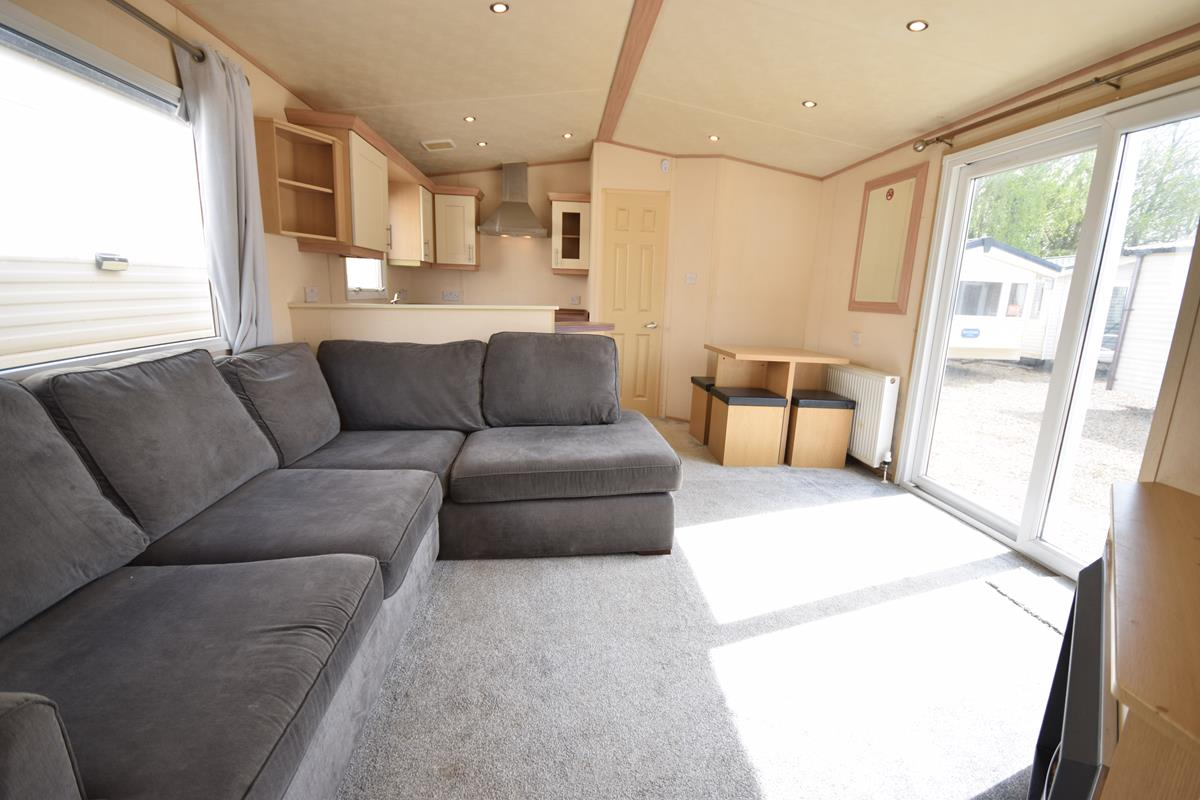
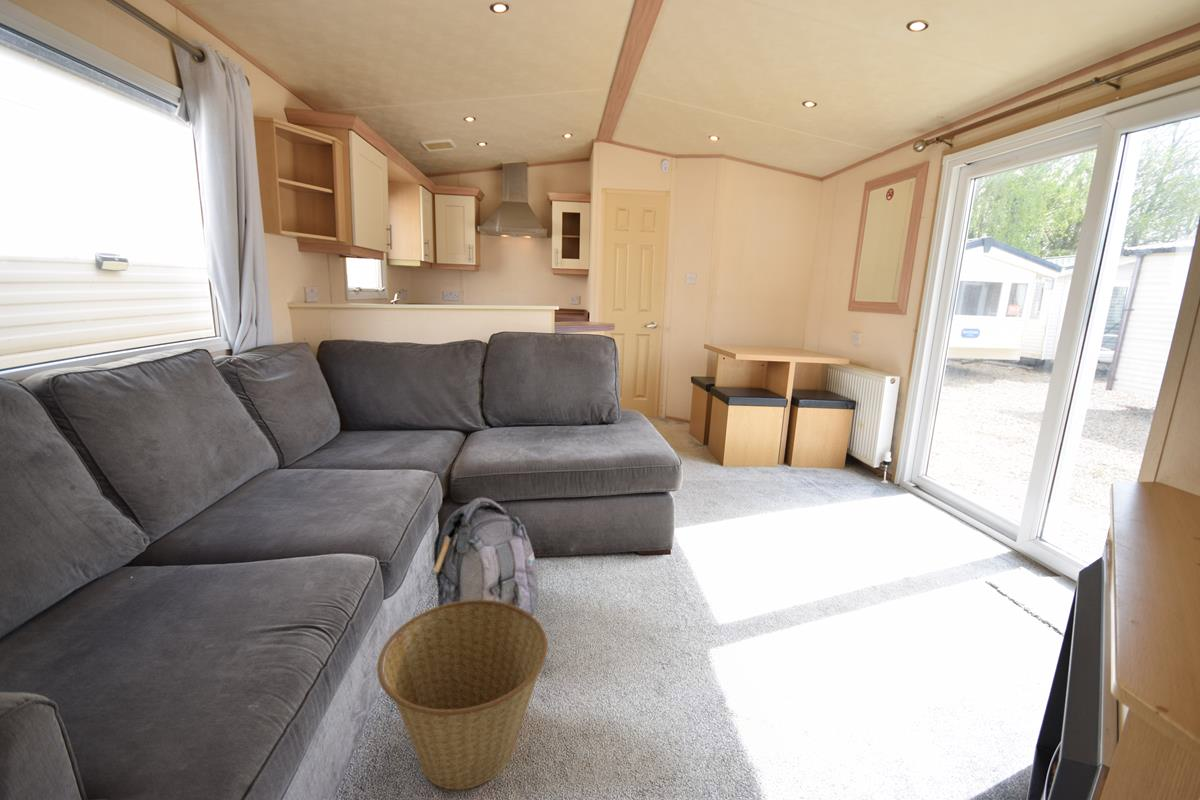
+ backpack (484, 562)
+ basket (466, 696)
